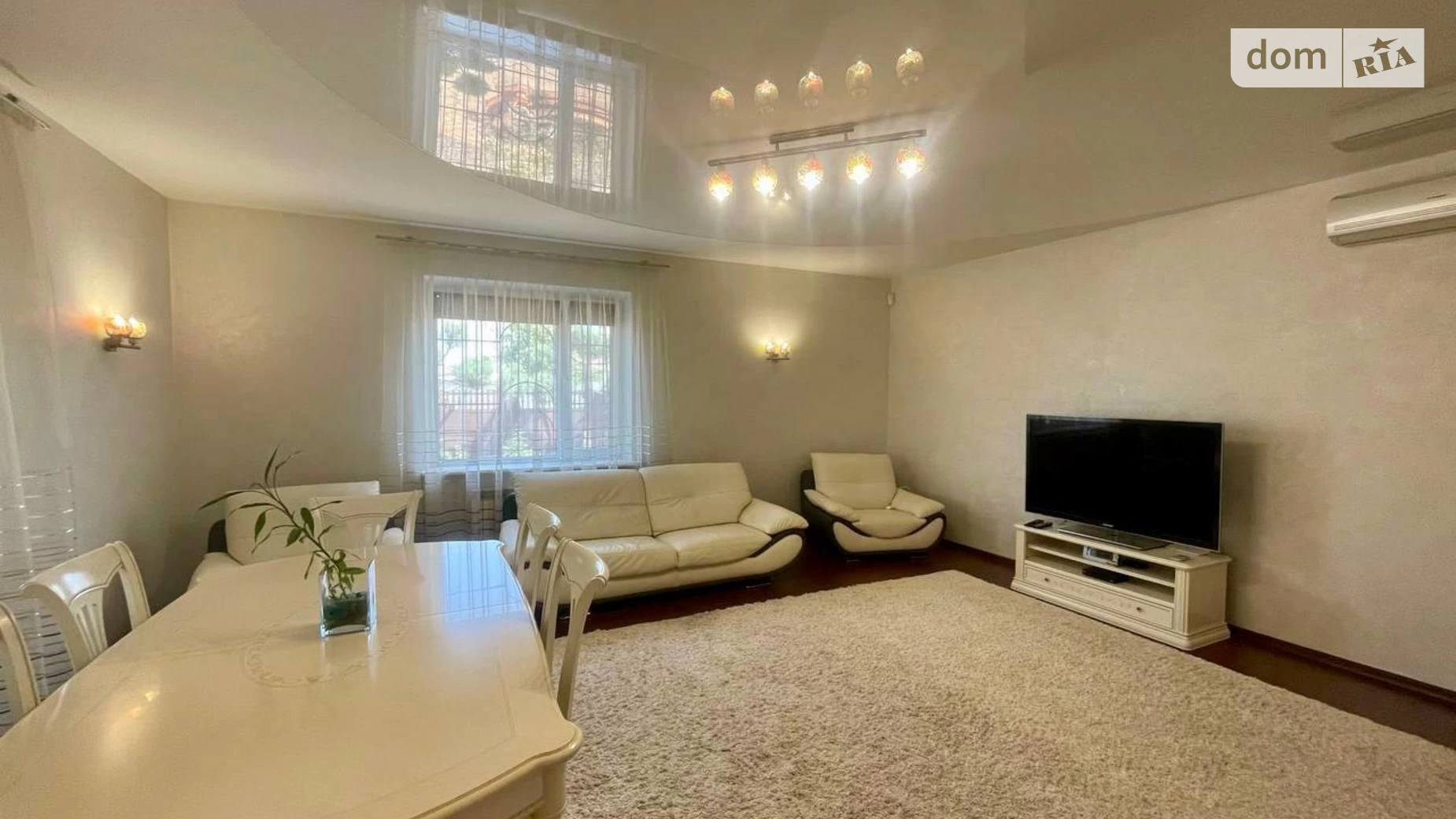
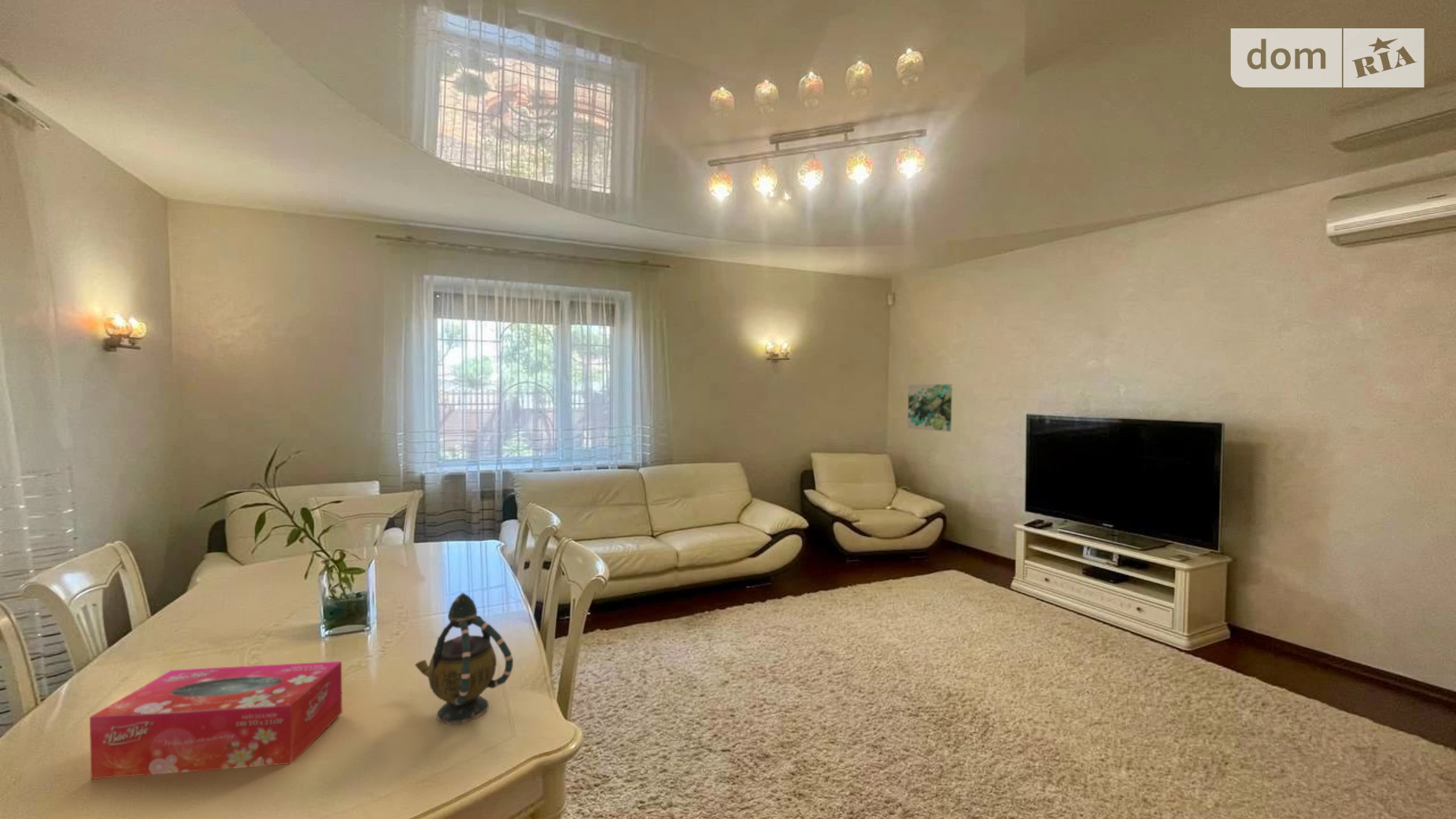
+ teapot (453, 647)
+ tissue box (227, 714)
+ wall art (929, 407)
